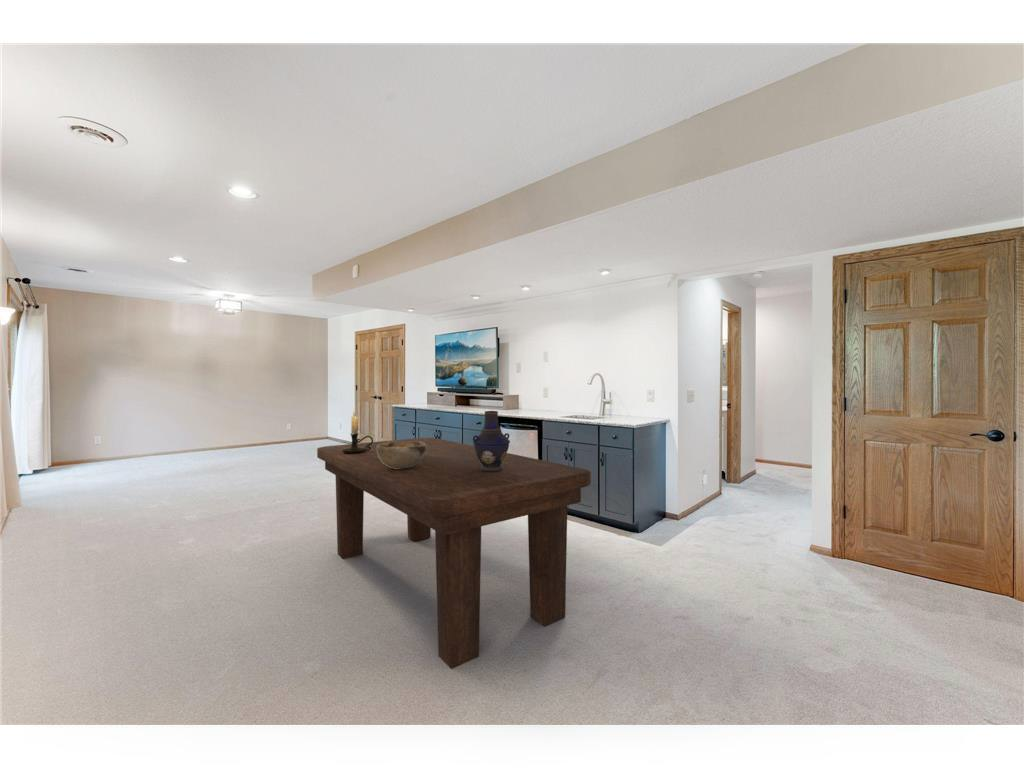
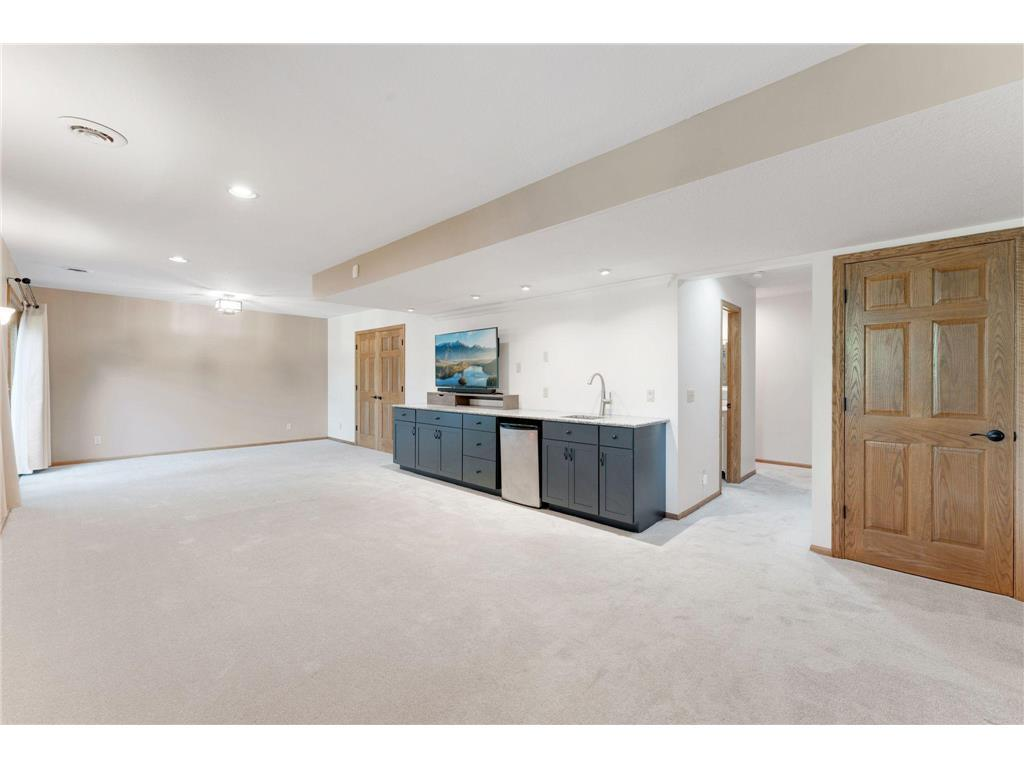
- decorative bowl (401, 455)
- dining table (433, 519)
- vase (491, 440)
- candle holder (357, 430)
